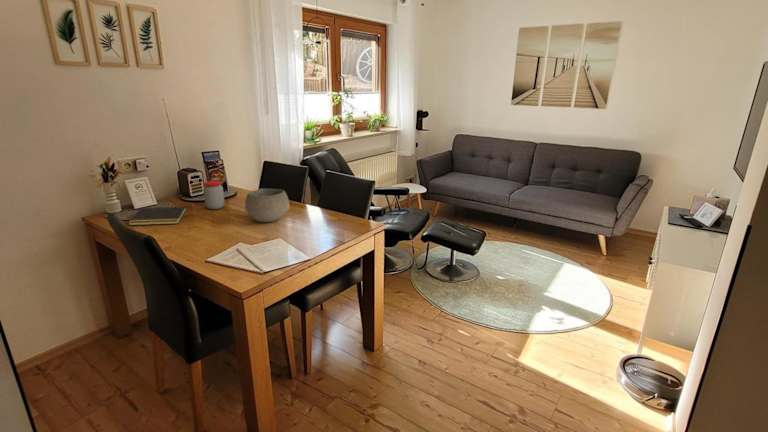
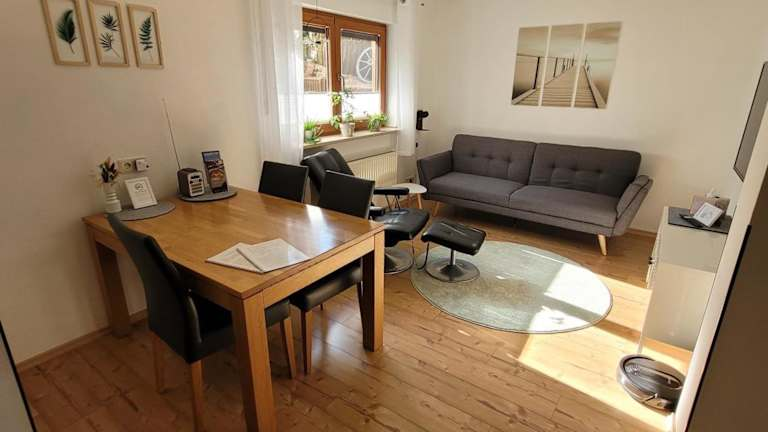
- notepad (158, 215)
- jar (213, 195)
- bowl (267, 205)
